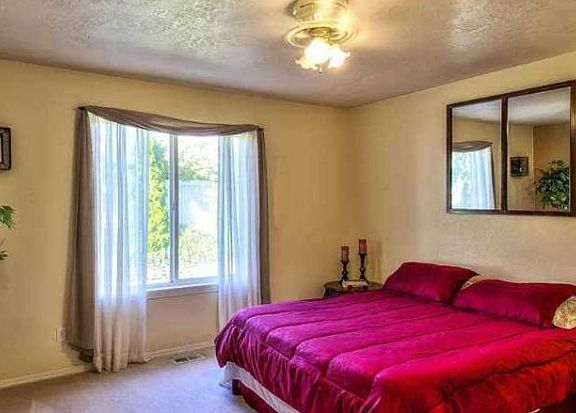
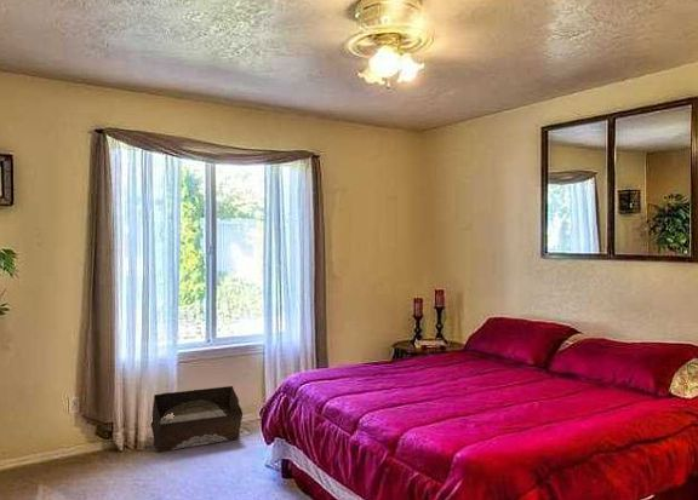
+ storage bin (196, 416)
